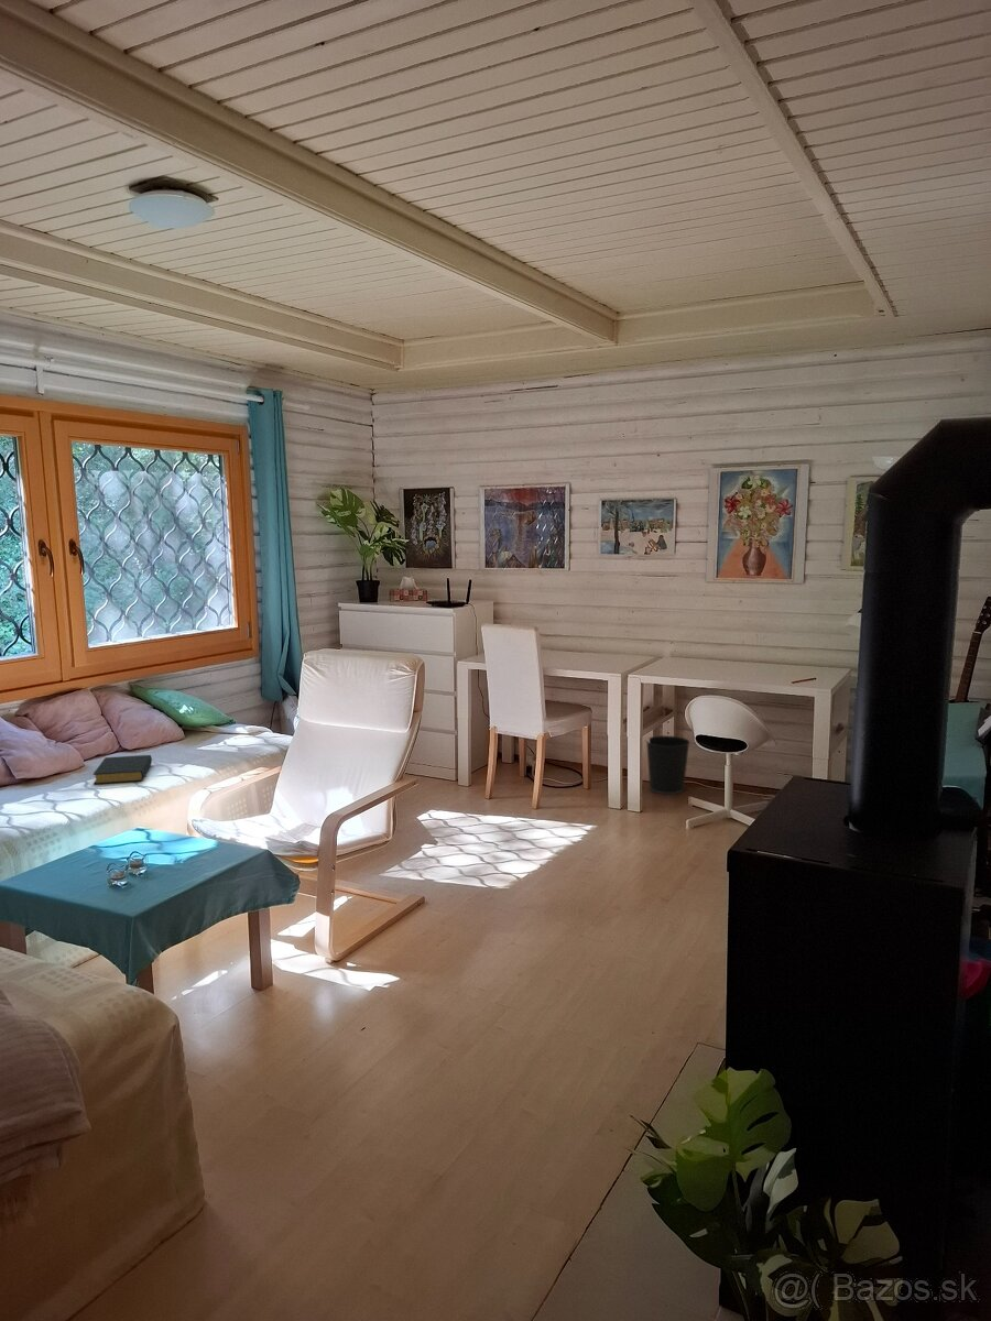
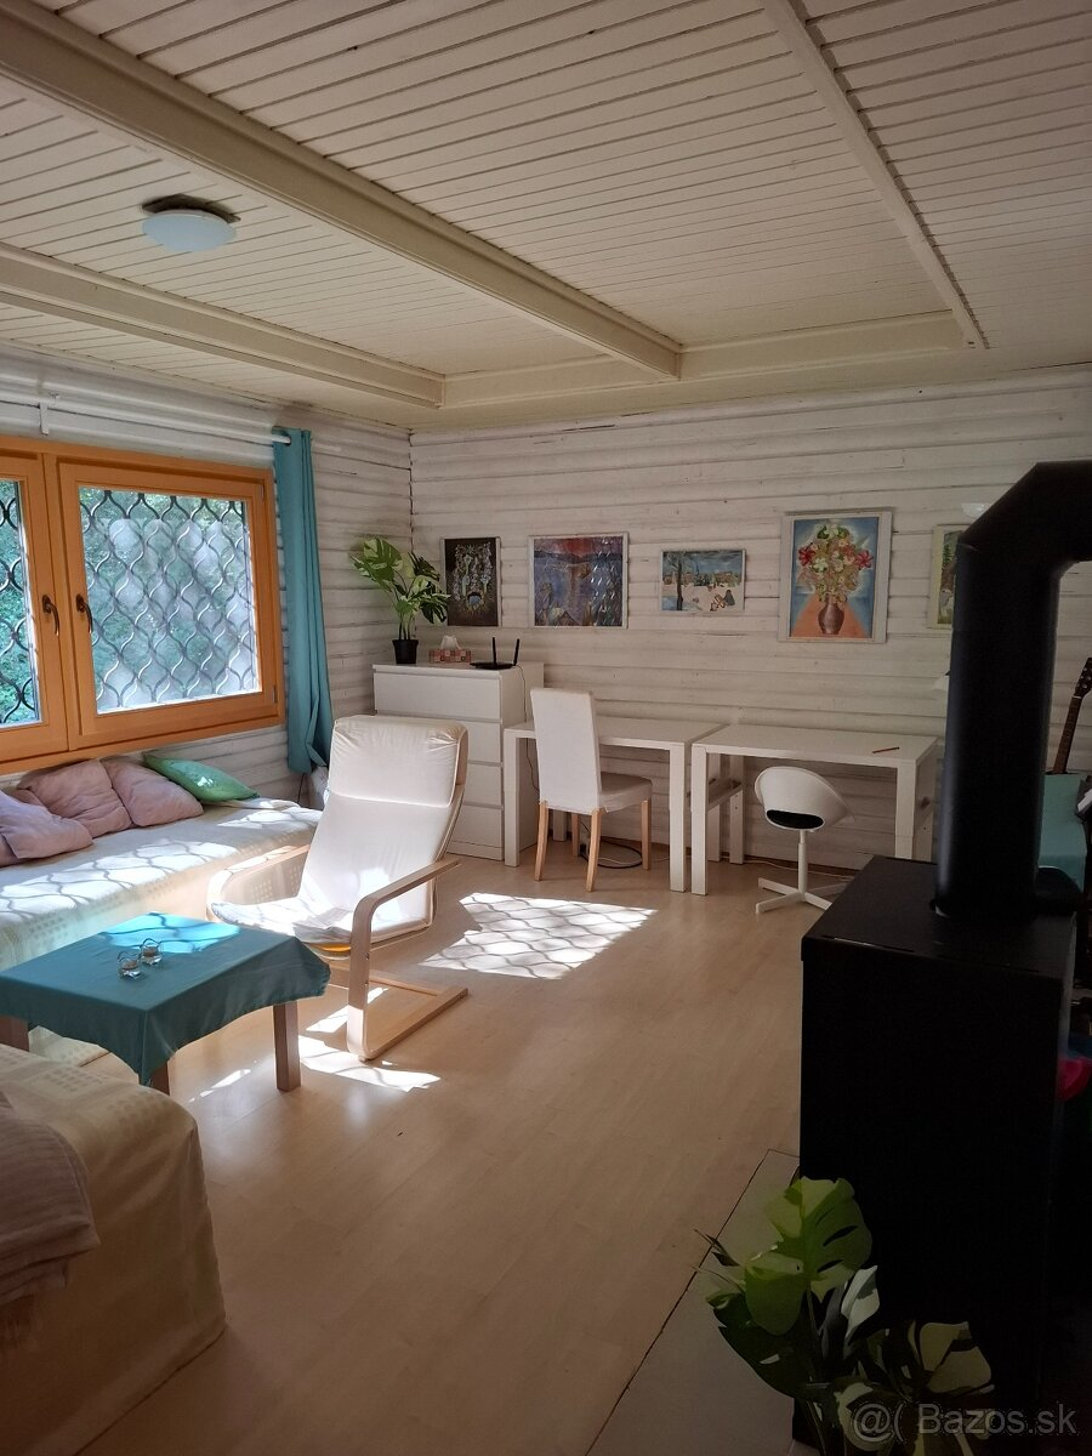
- wastebasket (666, 765)
- hardback book (123, 768)
